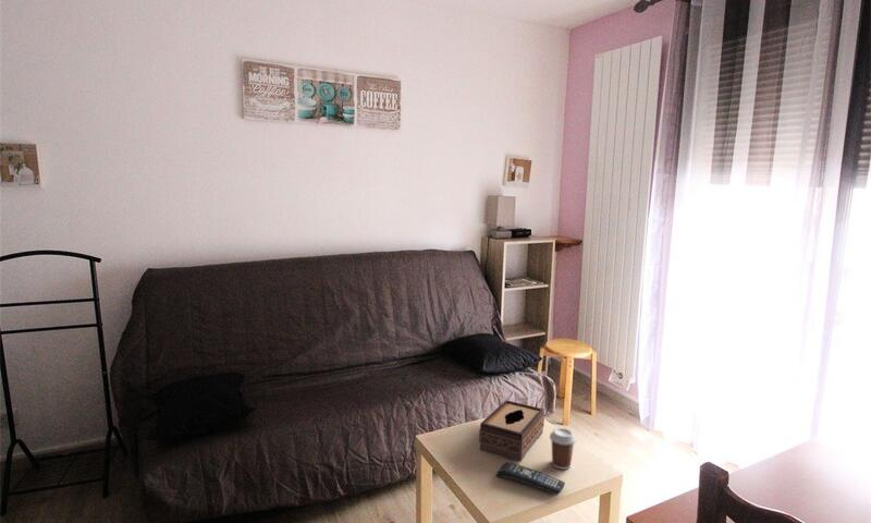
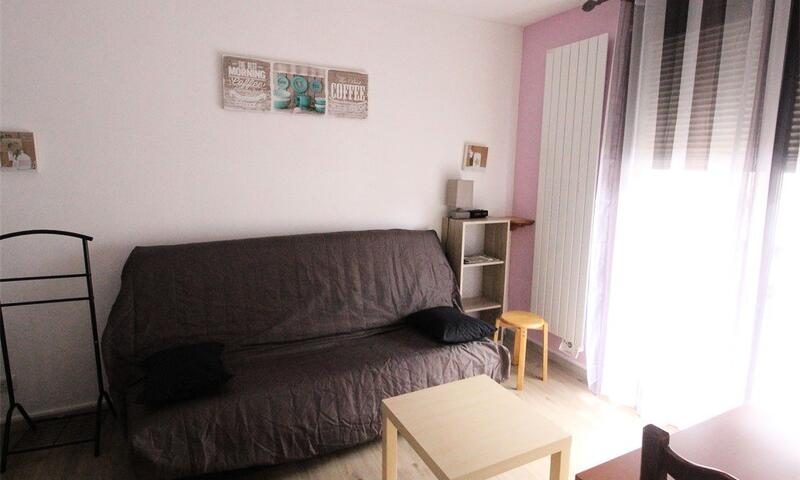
- coffee cup (562, 448)
- remote control (529, 477)
- tissue box (513, 428)
